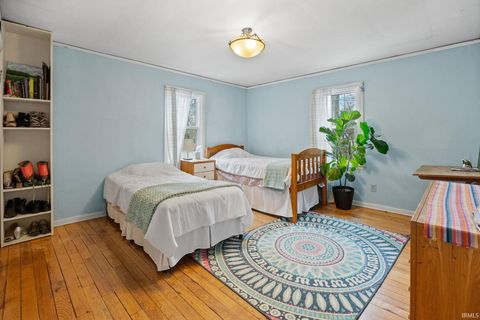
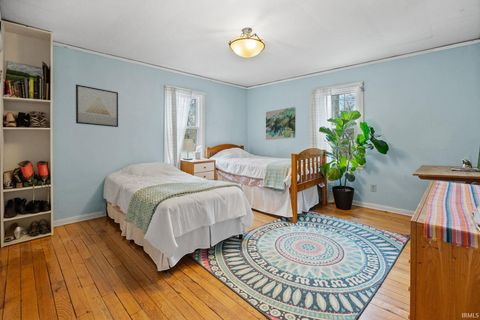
+ wall art (280, 124)
+ wall art (98, 107)
